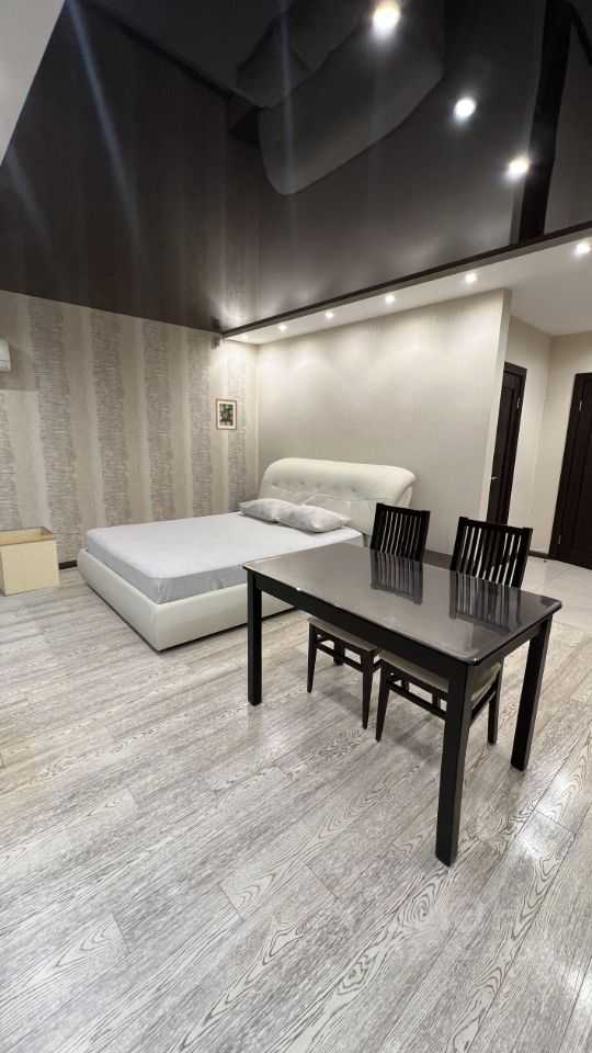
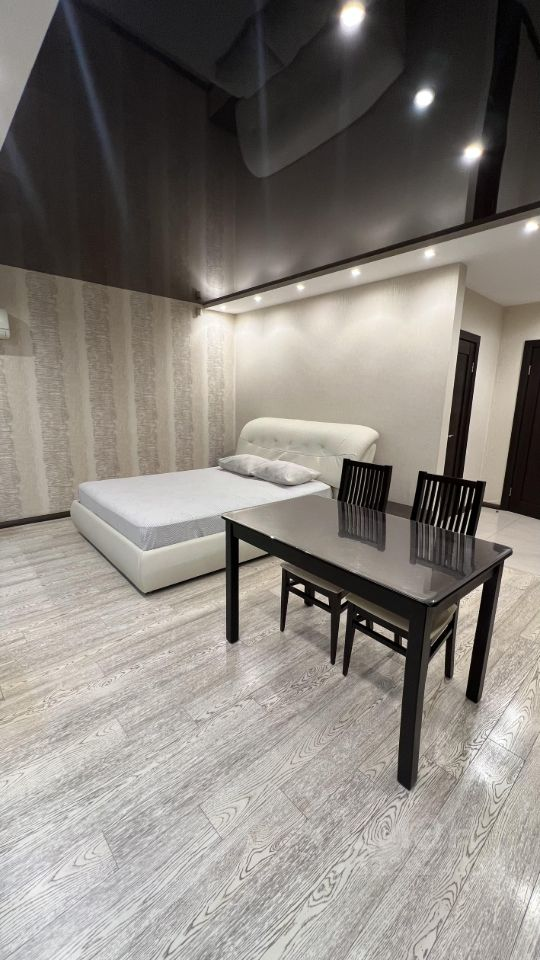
- wall art (226, 415)
- storage bin (25, 557)
